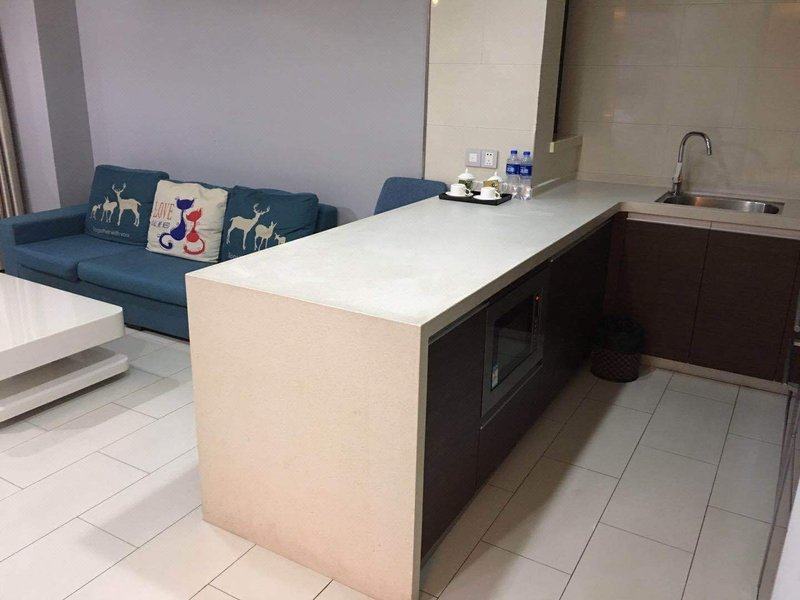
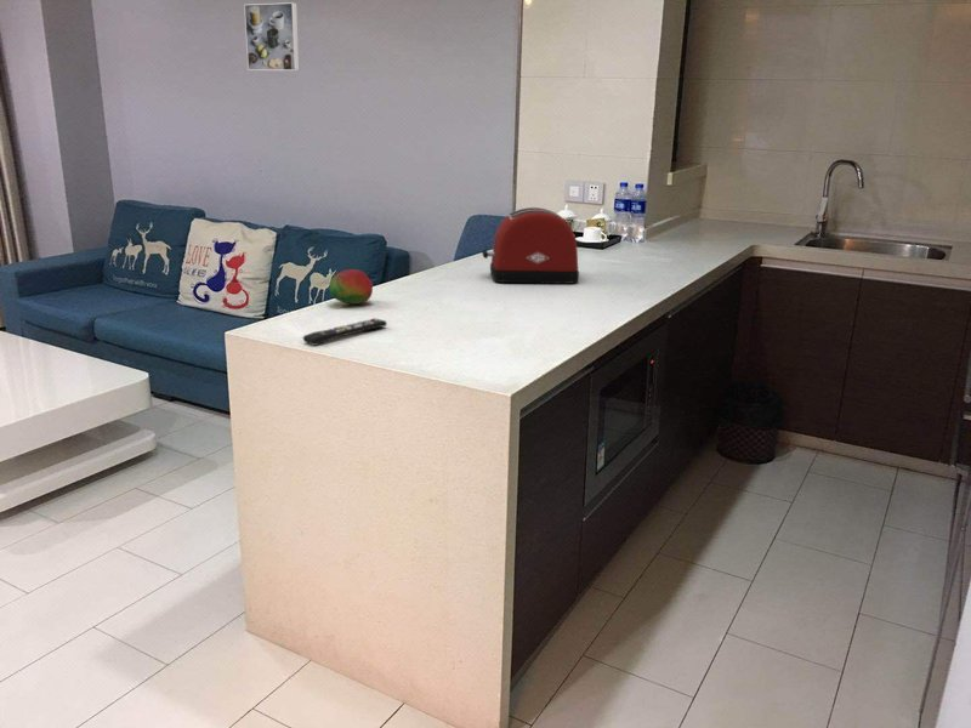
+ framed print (271, 36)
+ fruit (351, 286)
+ toaster (534, 244)
+ remote control (346, 330)
